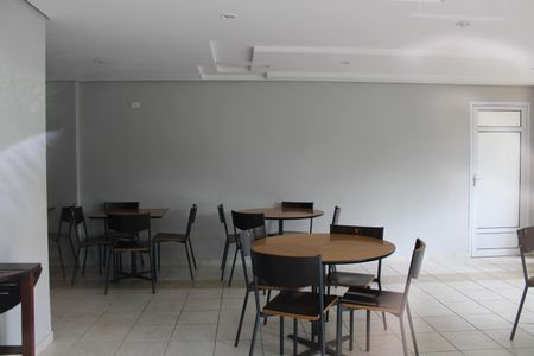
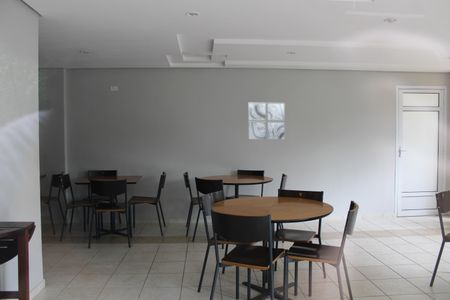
+ wall art (267, 120)
